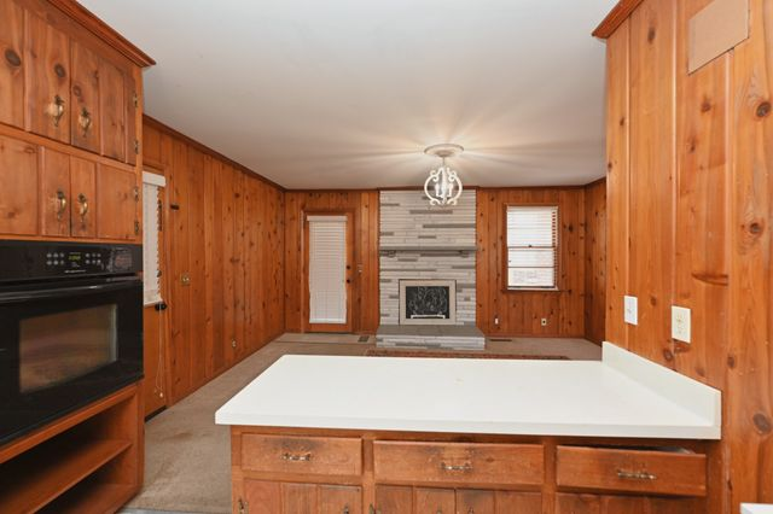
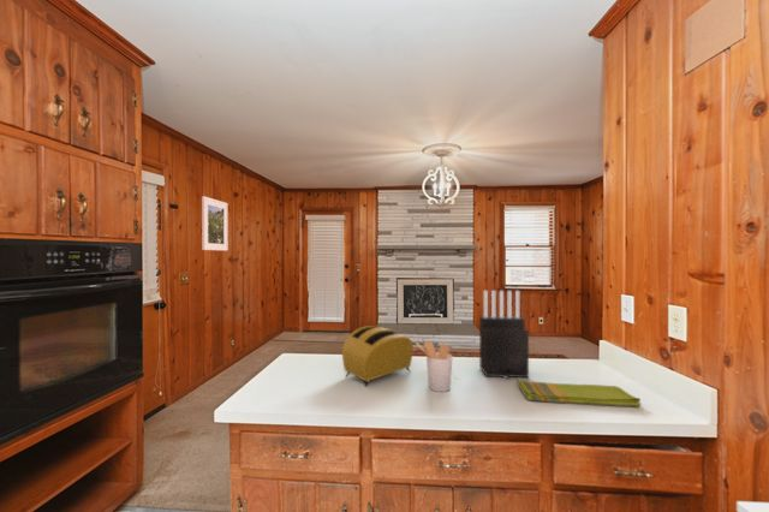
+ utensil holder (433, 364)
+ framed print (215, 225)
+ toaster (378, 351)
+ dish towel (573, 391)
+ knife block (503, 332)
